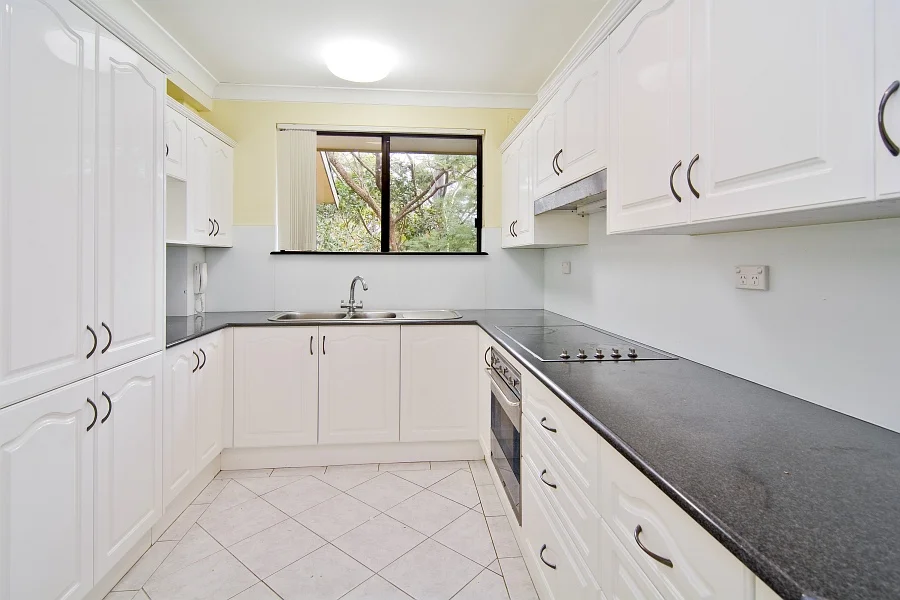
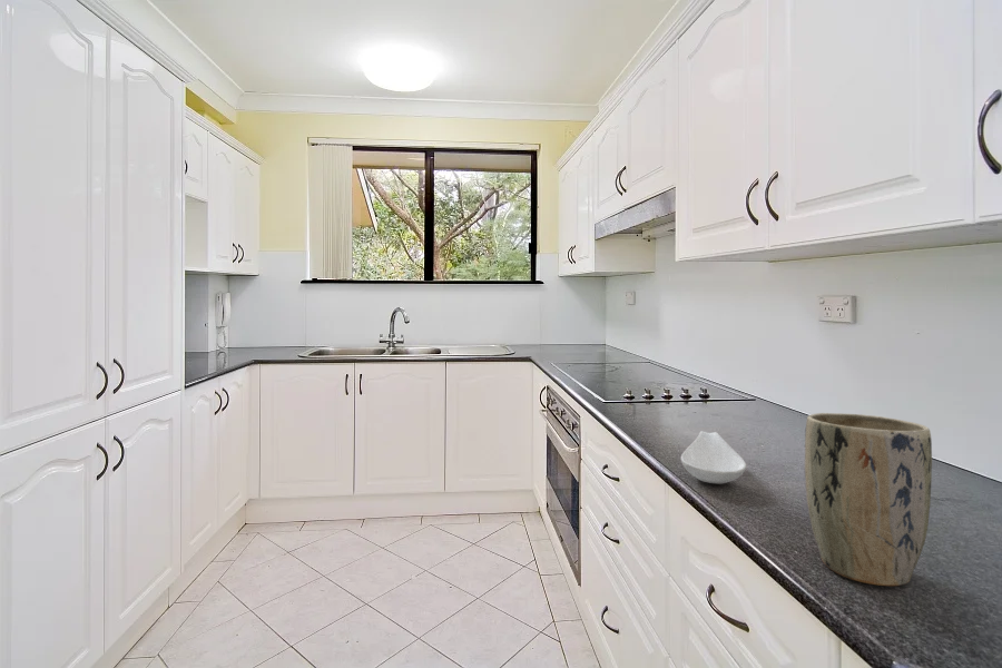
+ plant pot (863, 494)
+ spoon rest (709, 454)
